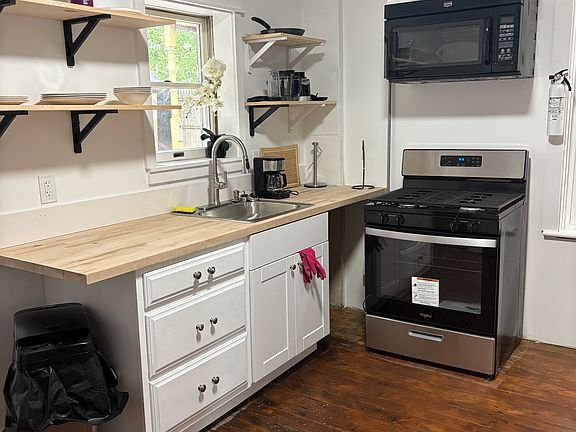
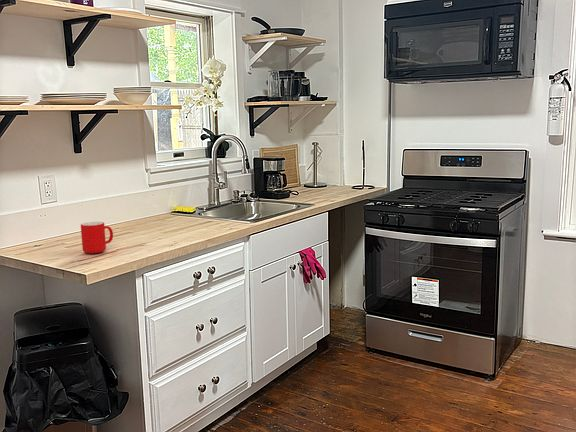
+ cup (98, 236)
